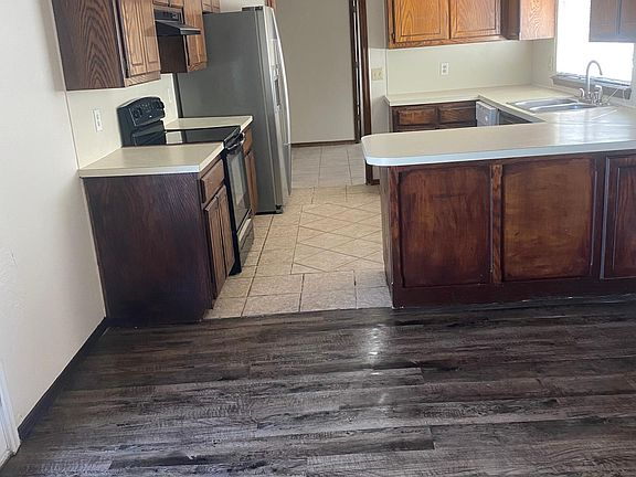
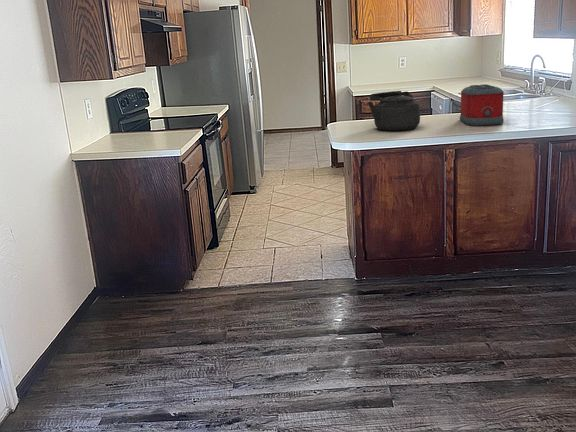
+ toaster (480, 103)
+ kettle (395, 110)
